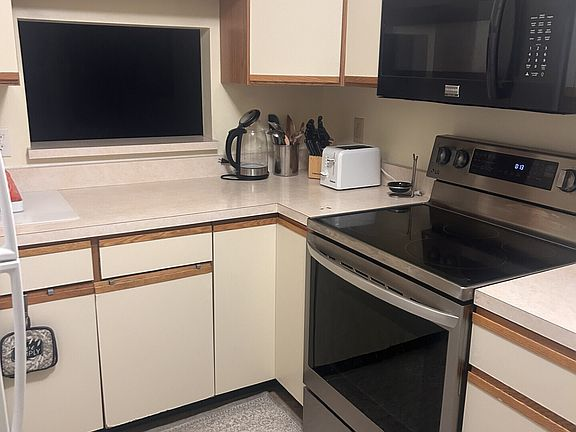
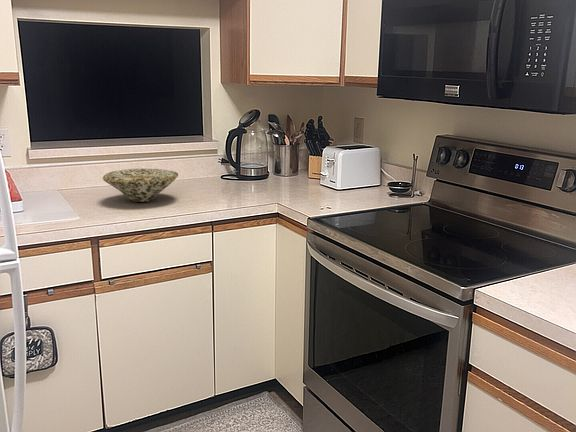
+ bowl (141, 186)
